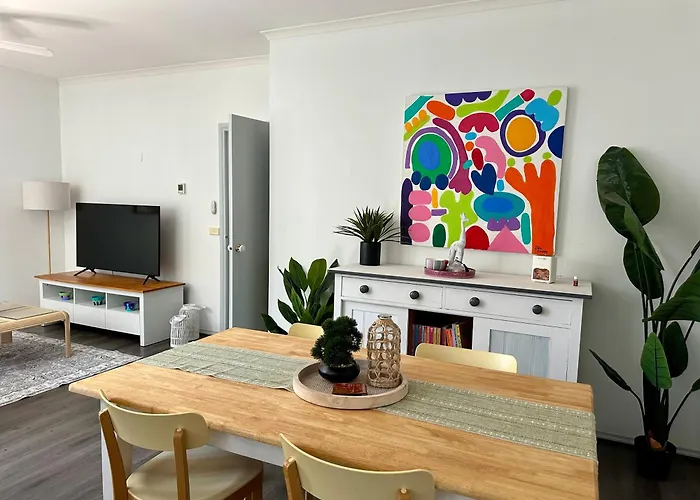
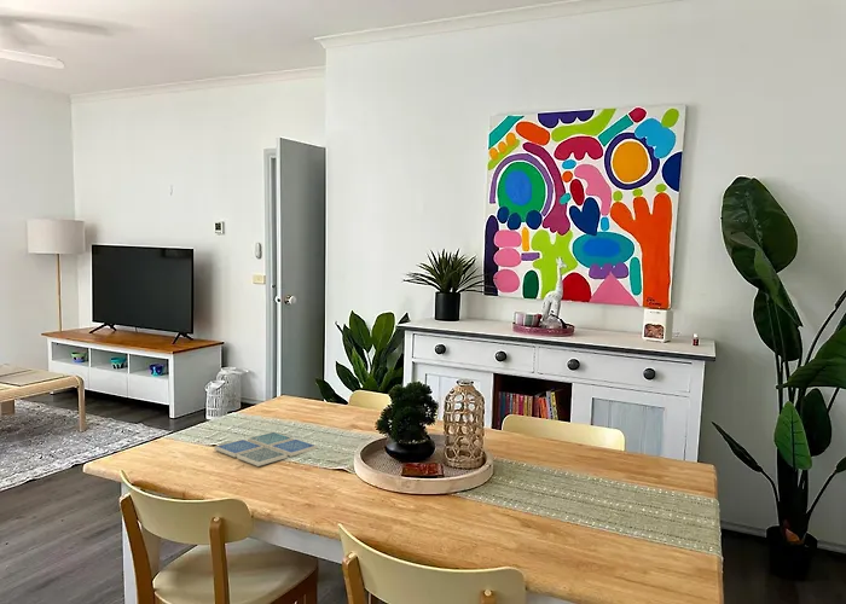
+ drink coaster (266, 447)
